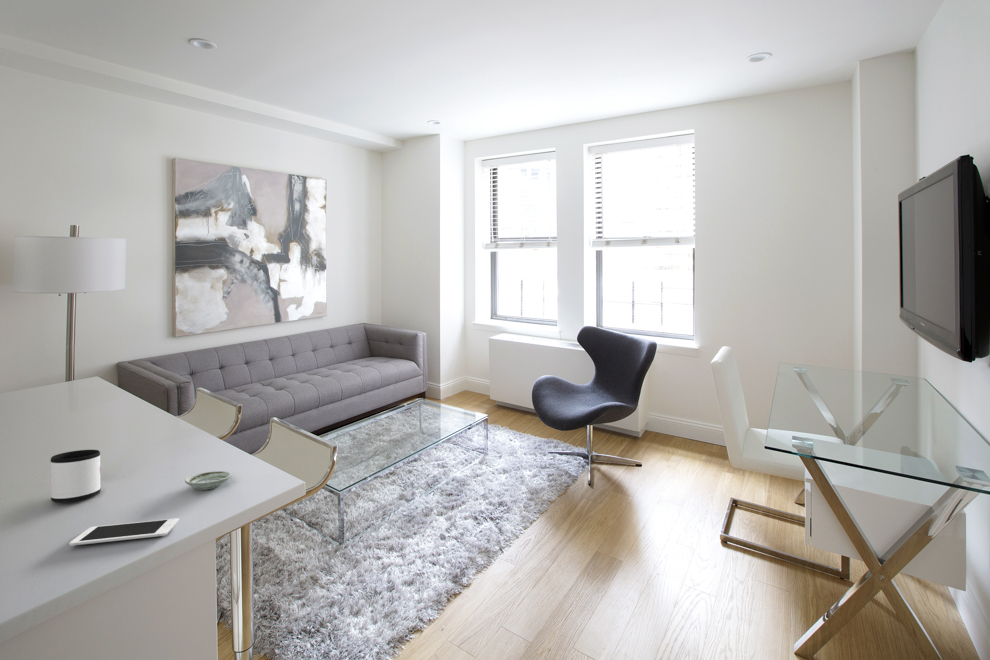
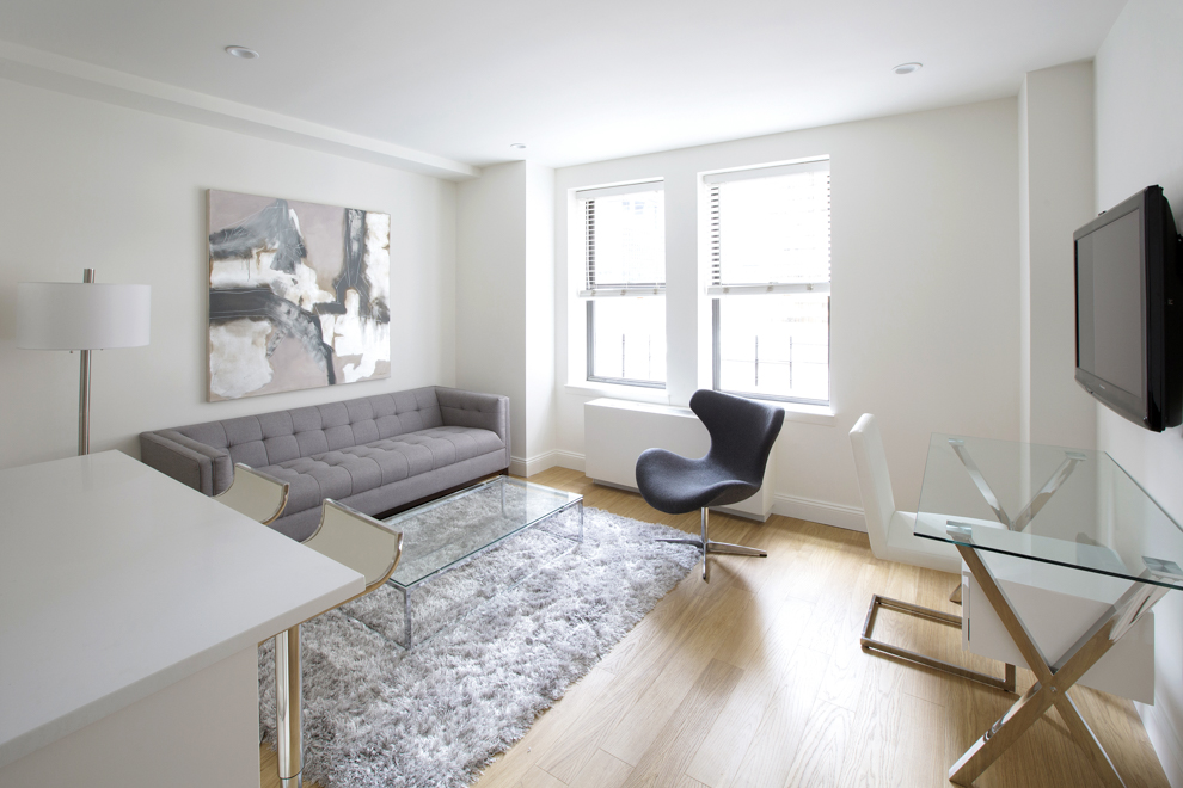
- mug (76, 473)
- saucer (208, 481)
- cell phone (127, 531)
